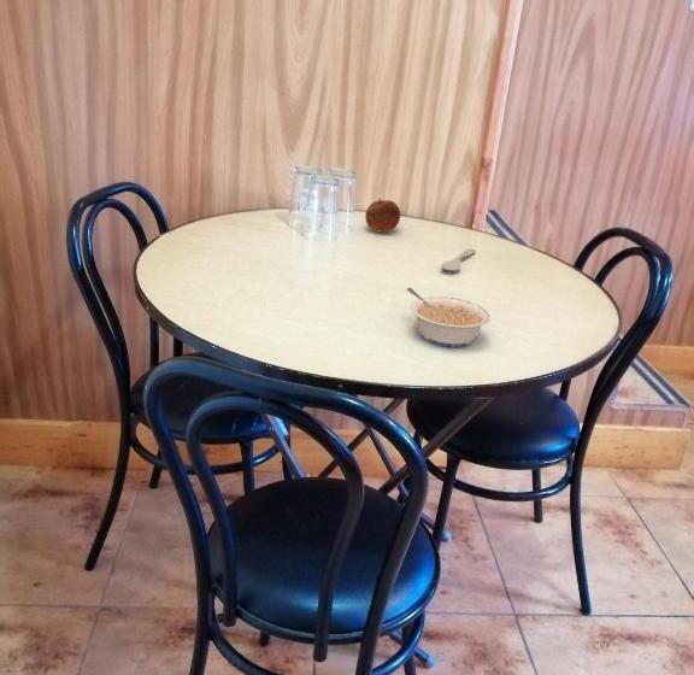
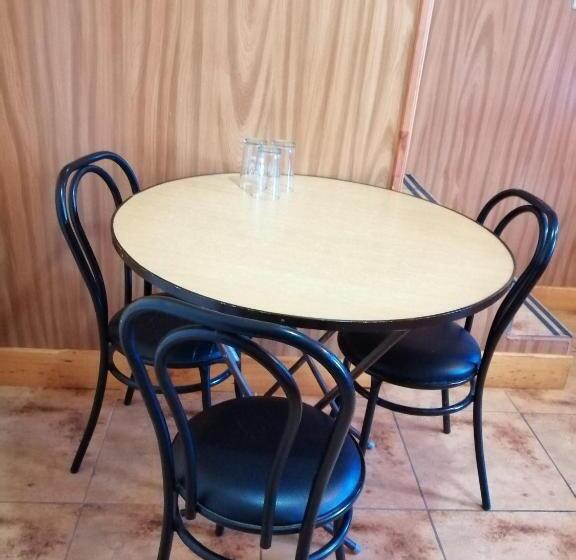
- legume (445, 319)
- spoon (459, 258)
- fruit (382, 215)
